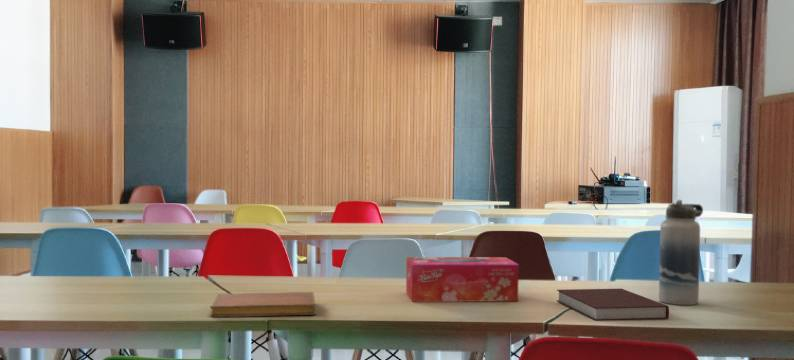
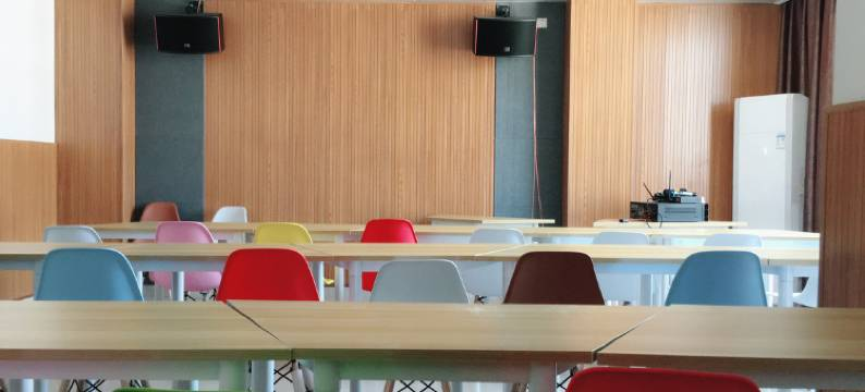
- notebook (264, 303)
- notebook (609, 303)
- tissue box (460, 278)
- water bottle (682, 250)
